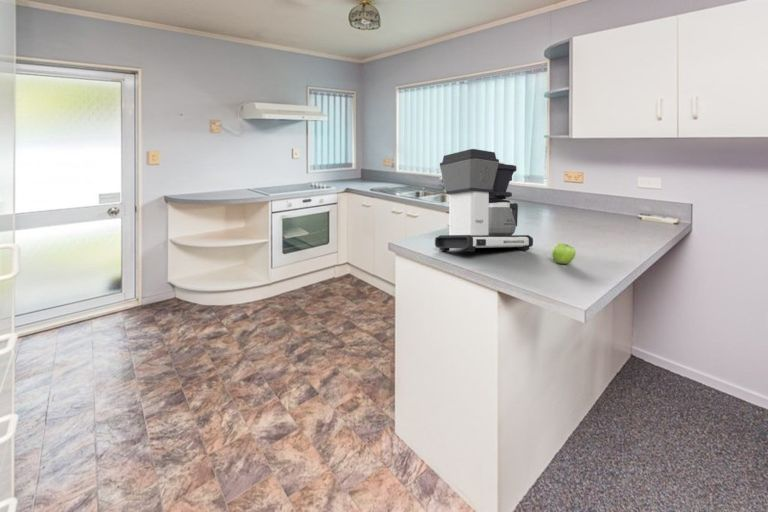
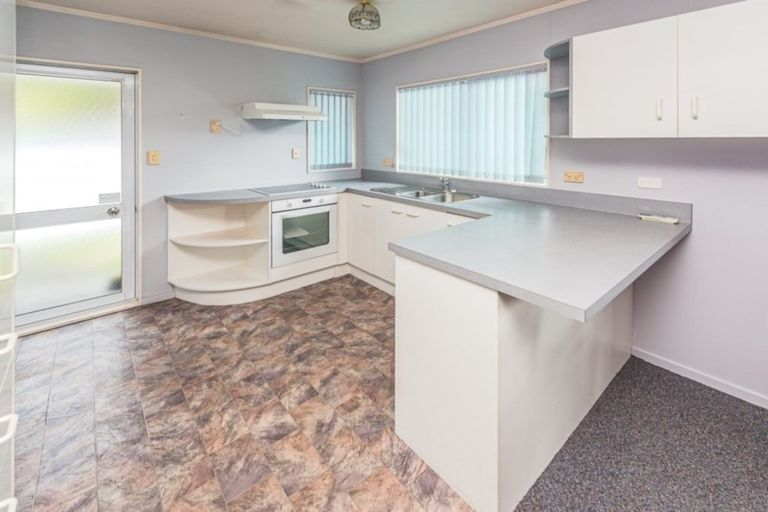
- coffee maker (485, 203)
- fruit (563, 253)
